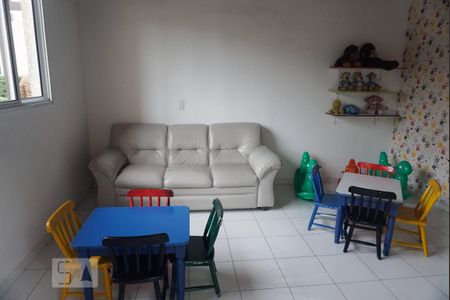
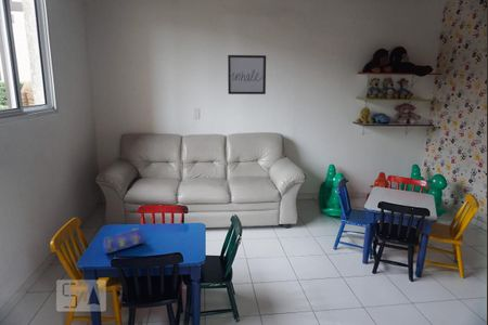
+ wall art (246, 75)
+ pencil case (124, 239)
